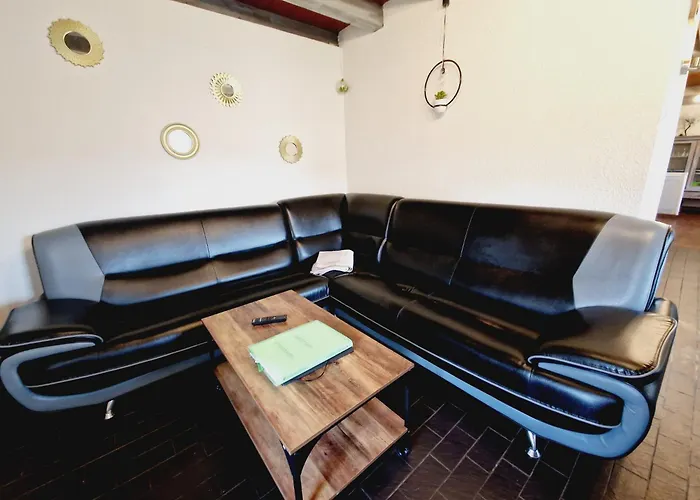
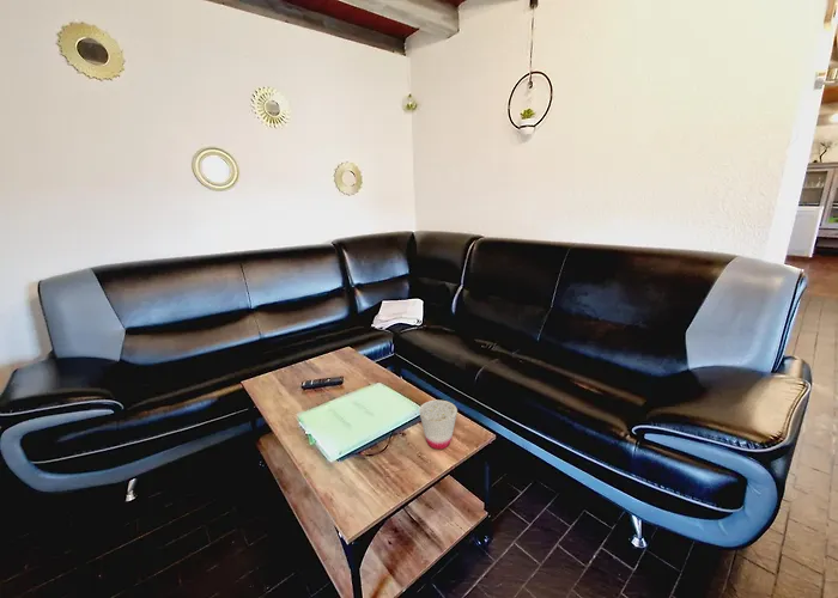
+ cup (438, 426)
